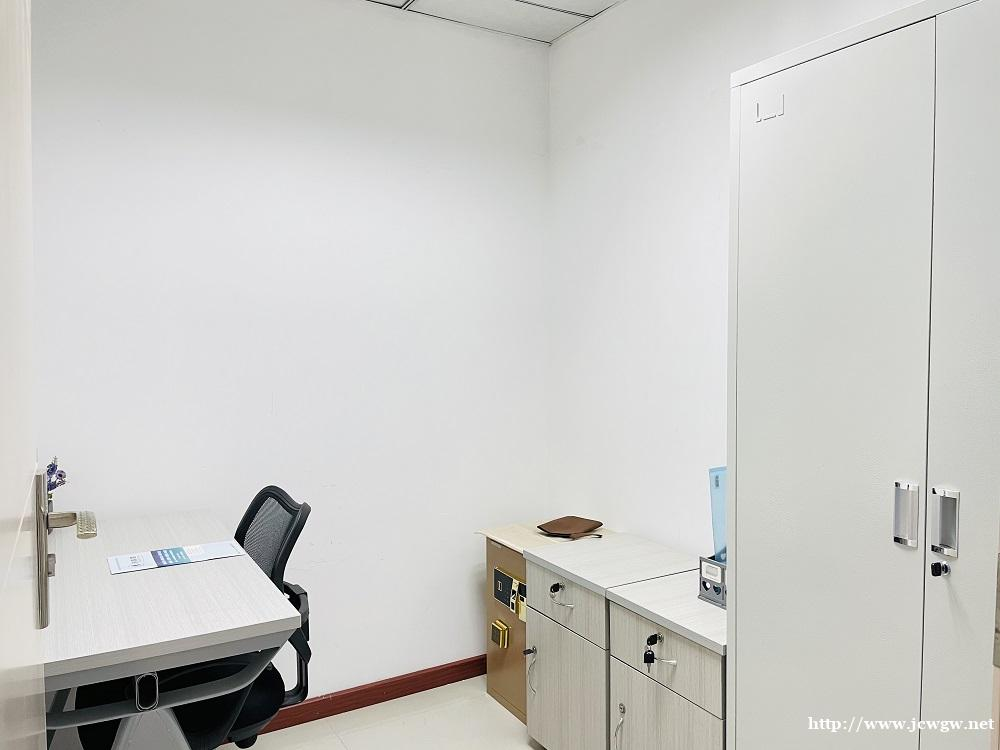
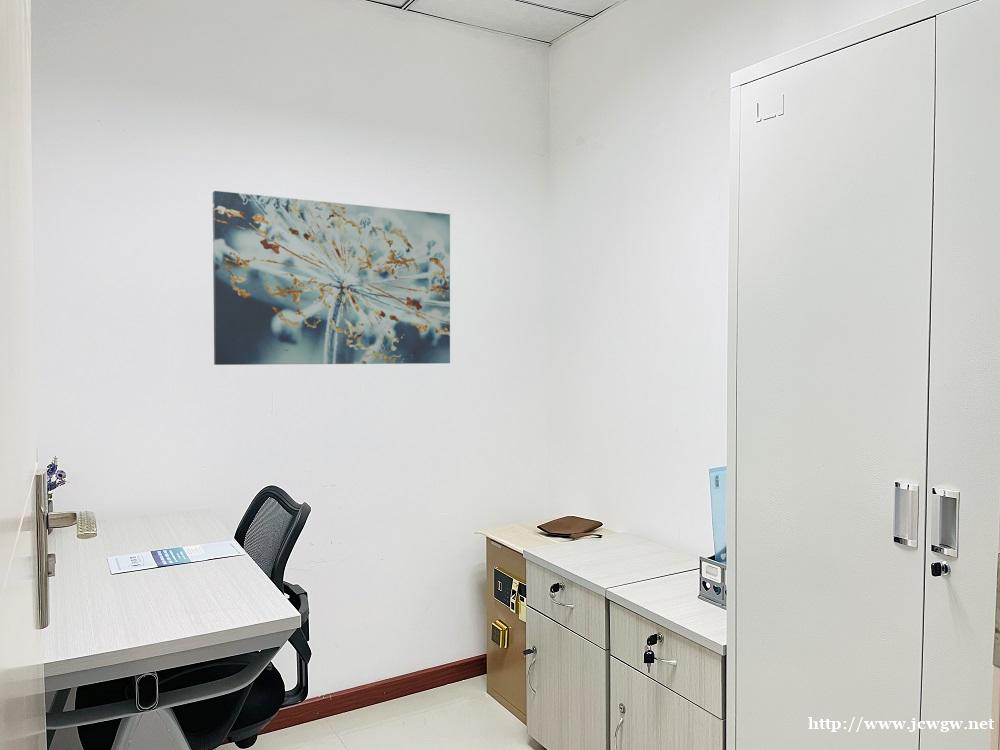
+ wall art (340, 284)
